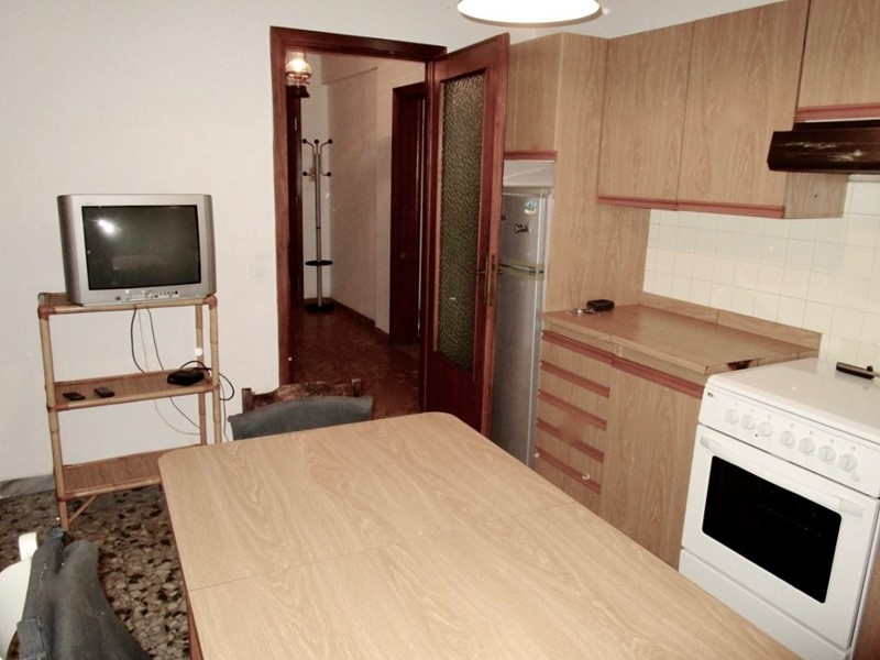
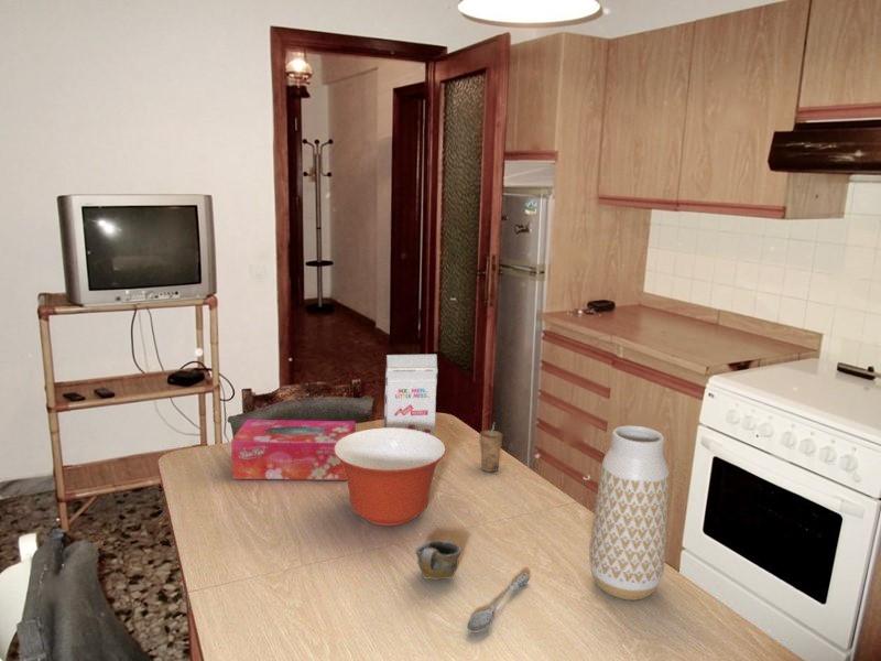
+ cup (435, 557)
+ gift box (410, 402)
+ mixing bowl (389, 479)
+ vase (631, 511)
+ soupspoon (499, 602)
+ tissue box (296, 448)
+ cup (490, 446)
